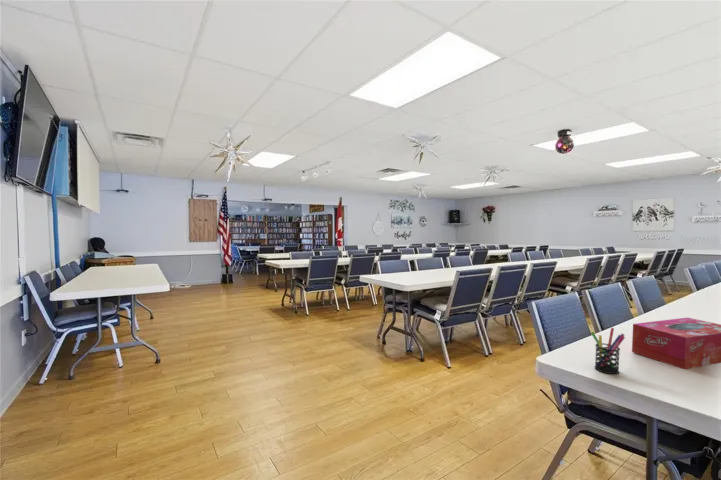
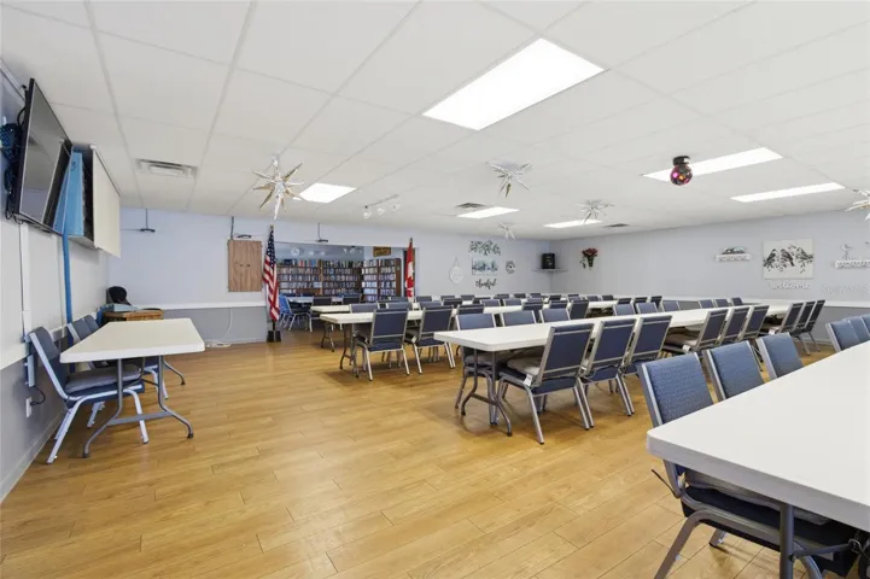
- pen holder (605, 348)
- tissue box (686, 340)
